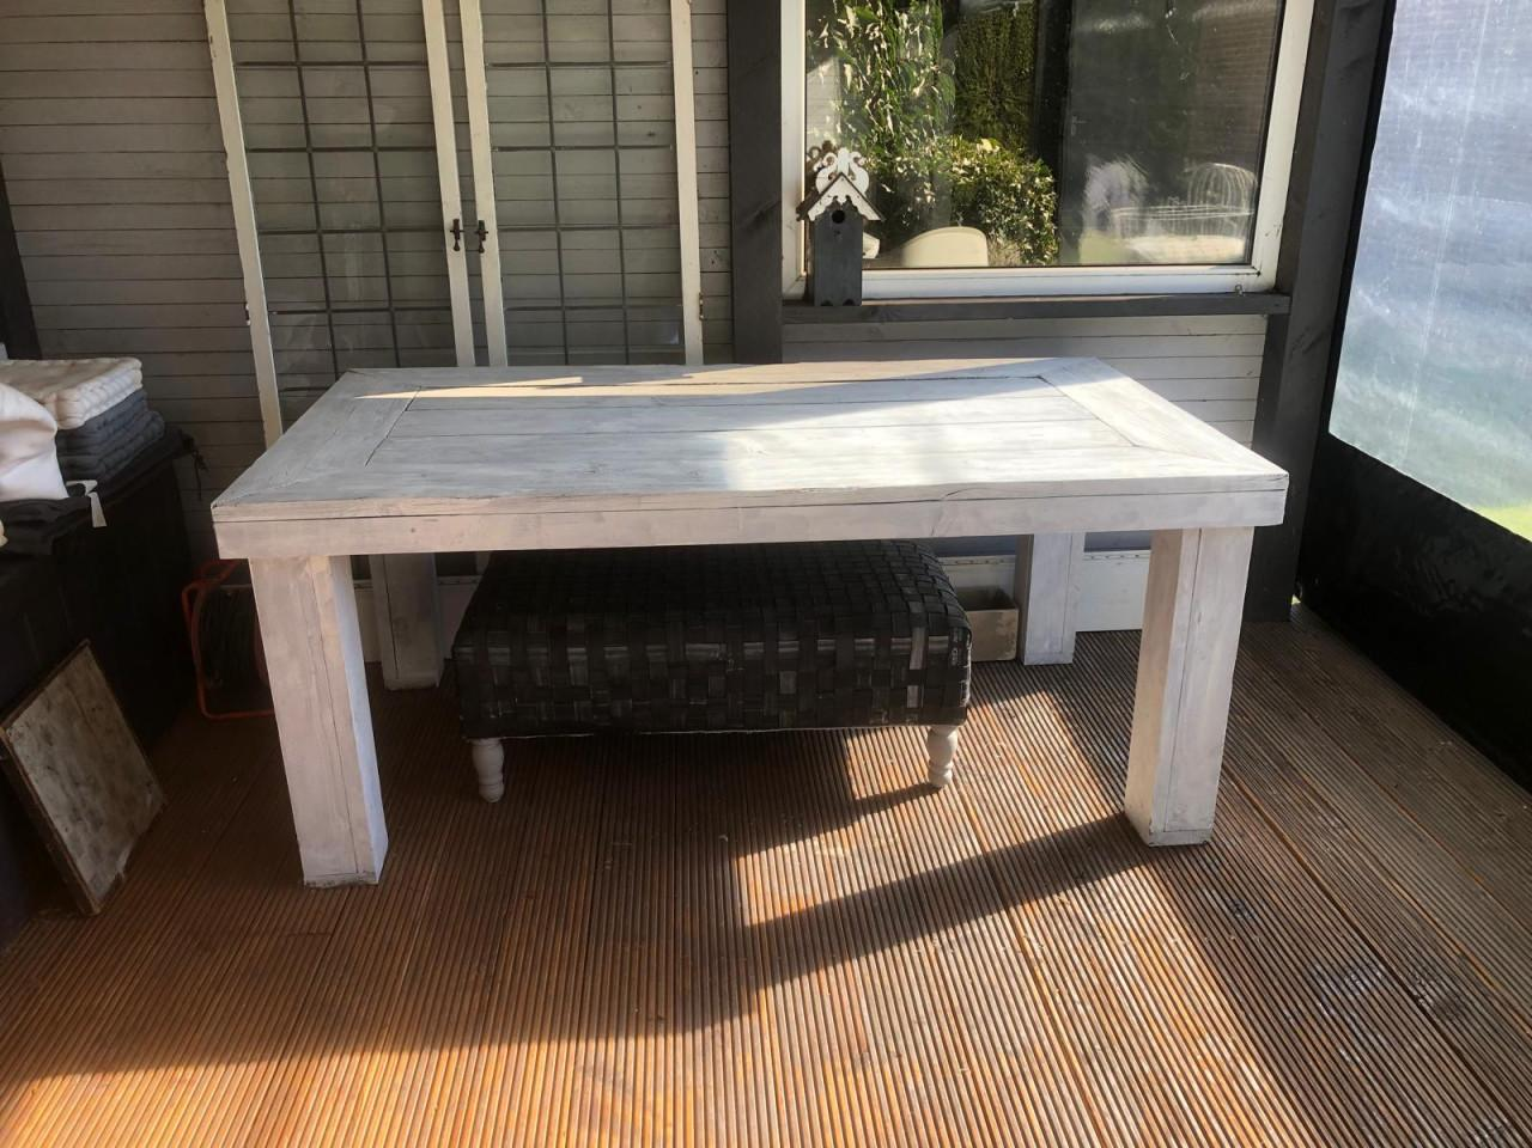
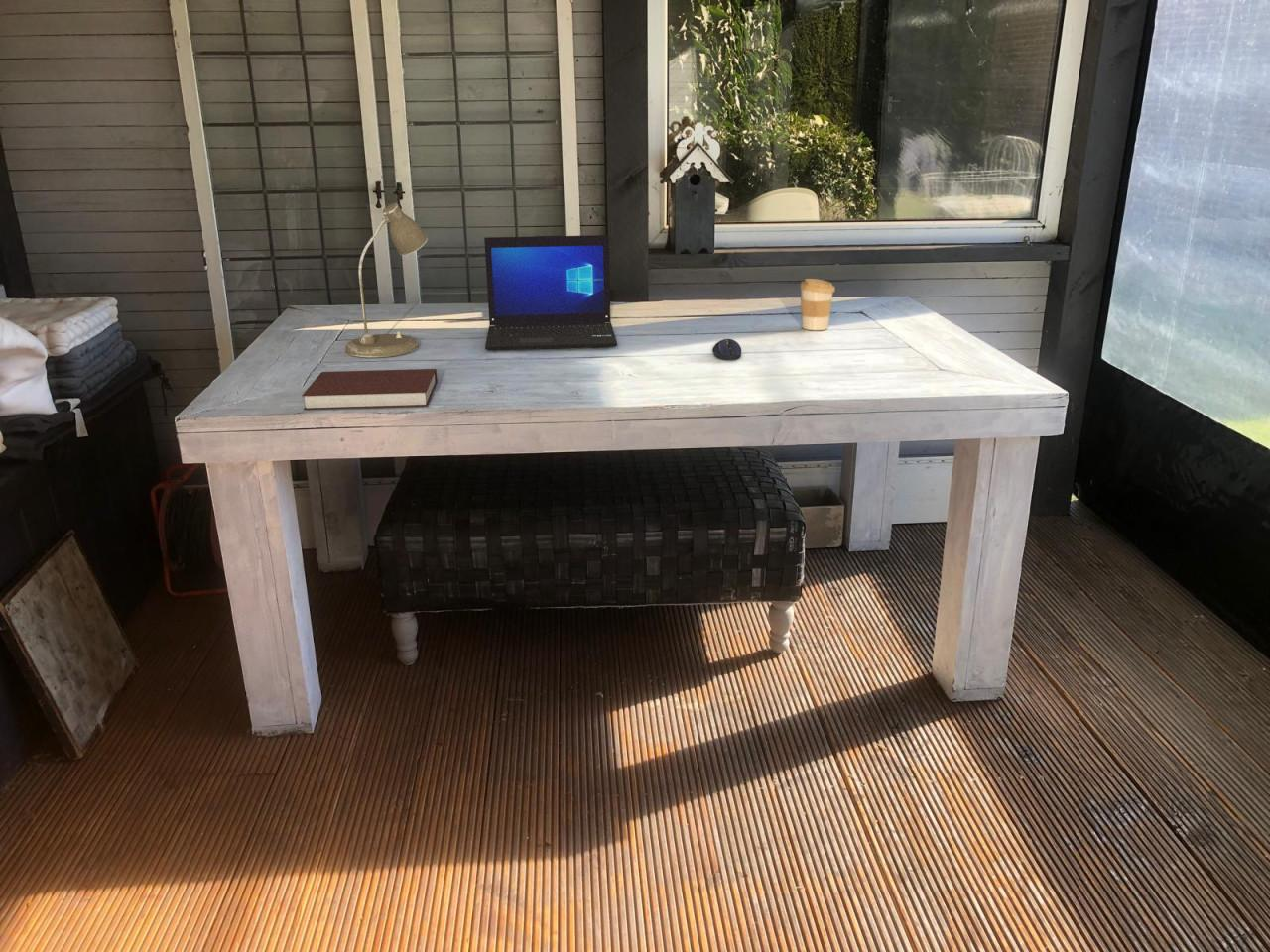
+ notebook (372, 388)
+ desk lamp (361, 277)
+ laptop (549, 291)
+ computer mouse (726, 347)
+ coffee cup (816, 303)
